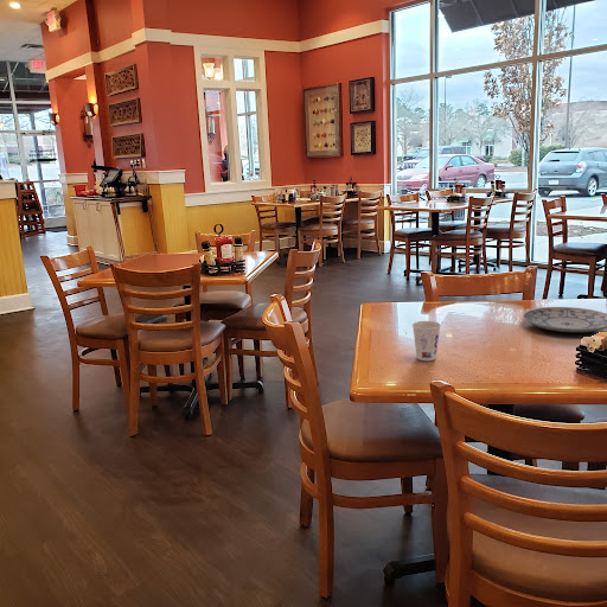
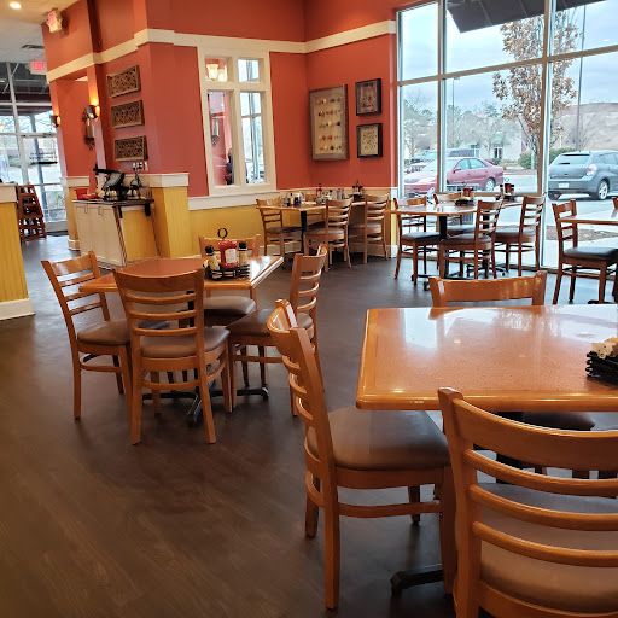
- cup (426, 340)
- plate (567, 321)
